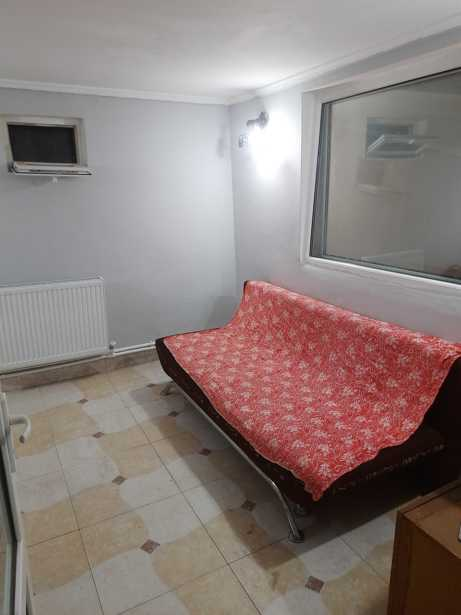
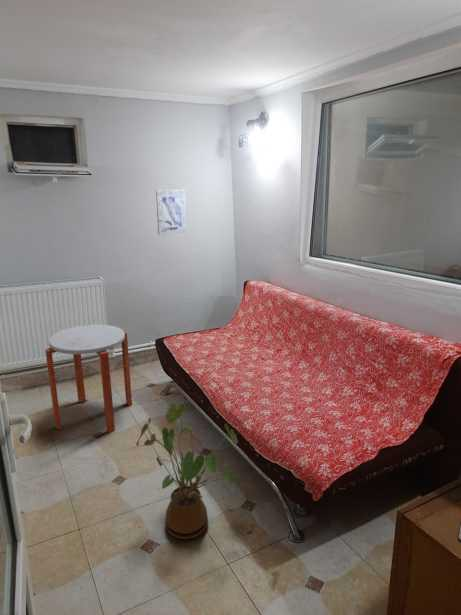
+ side table (83, 380)
+ wall art (171, 212)
+ house plant (189, 471)
